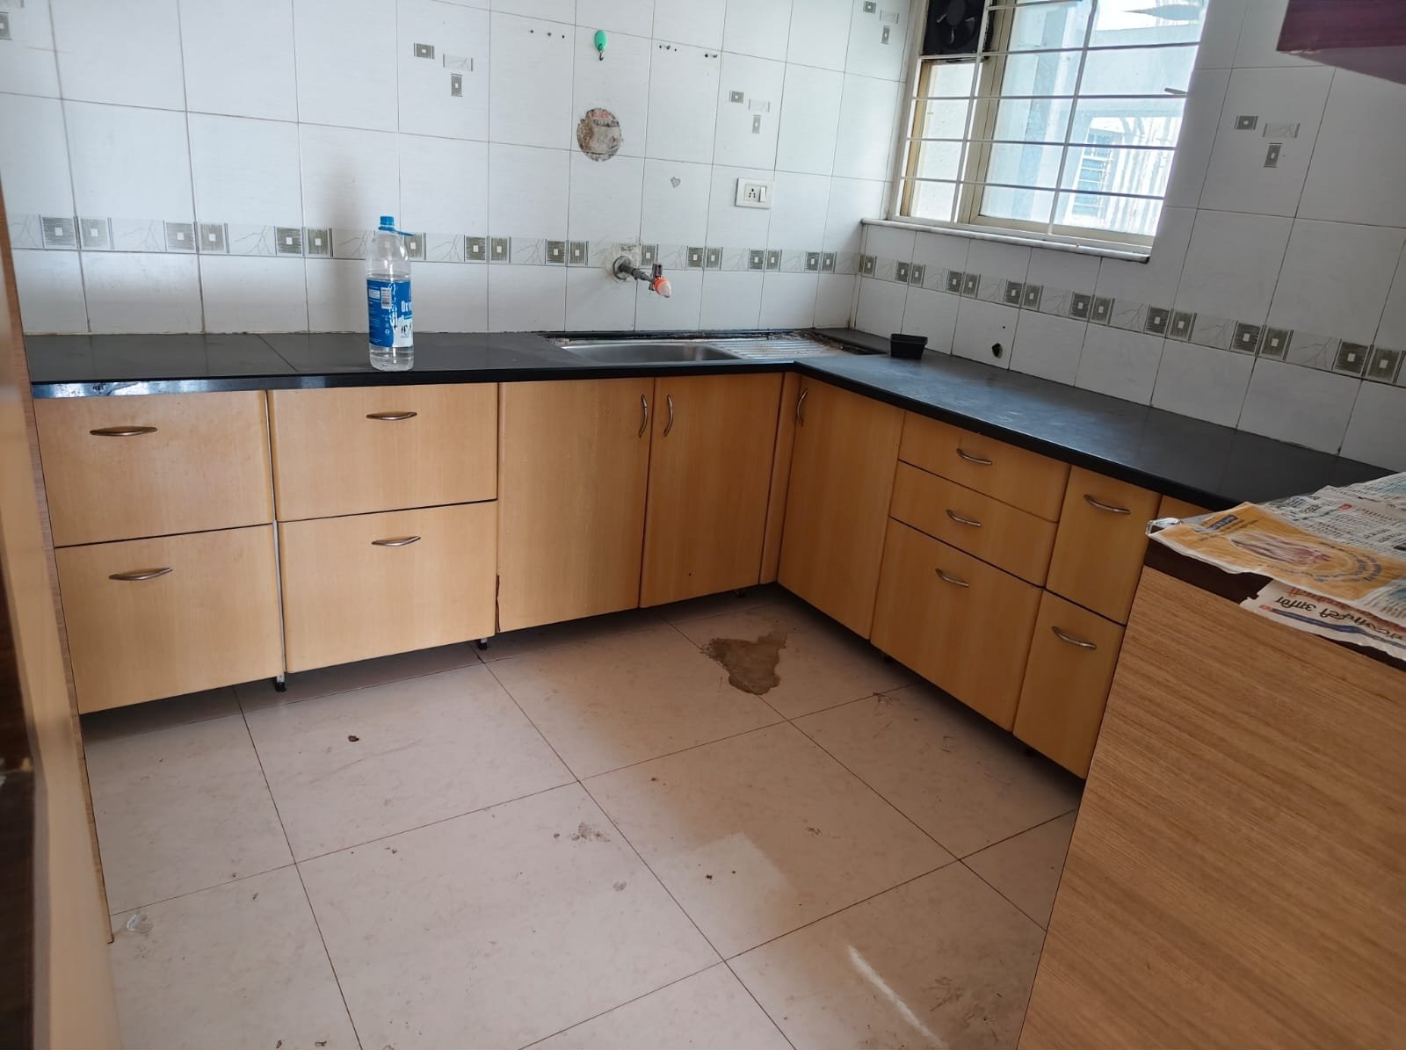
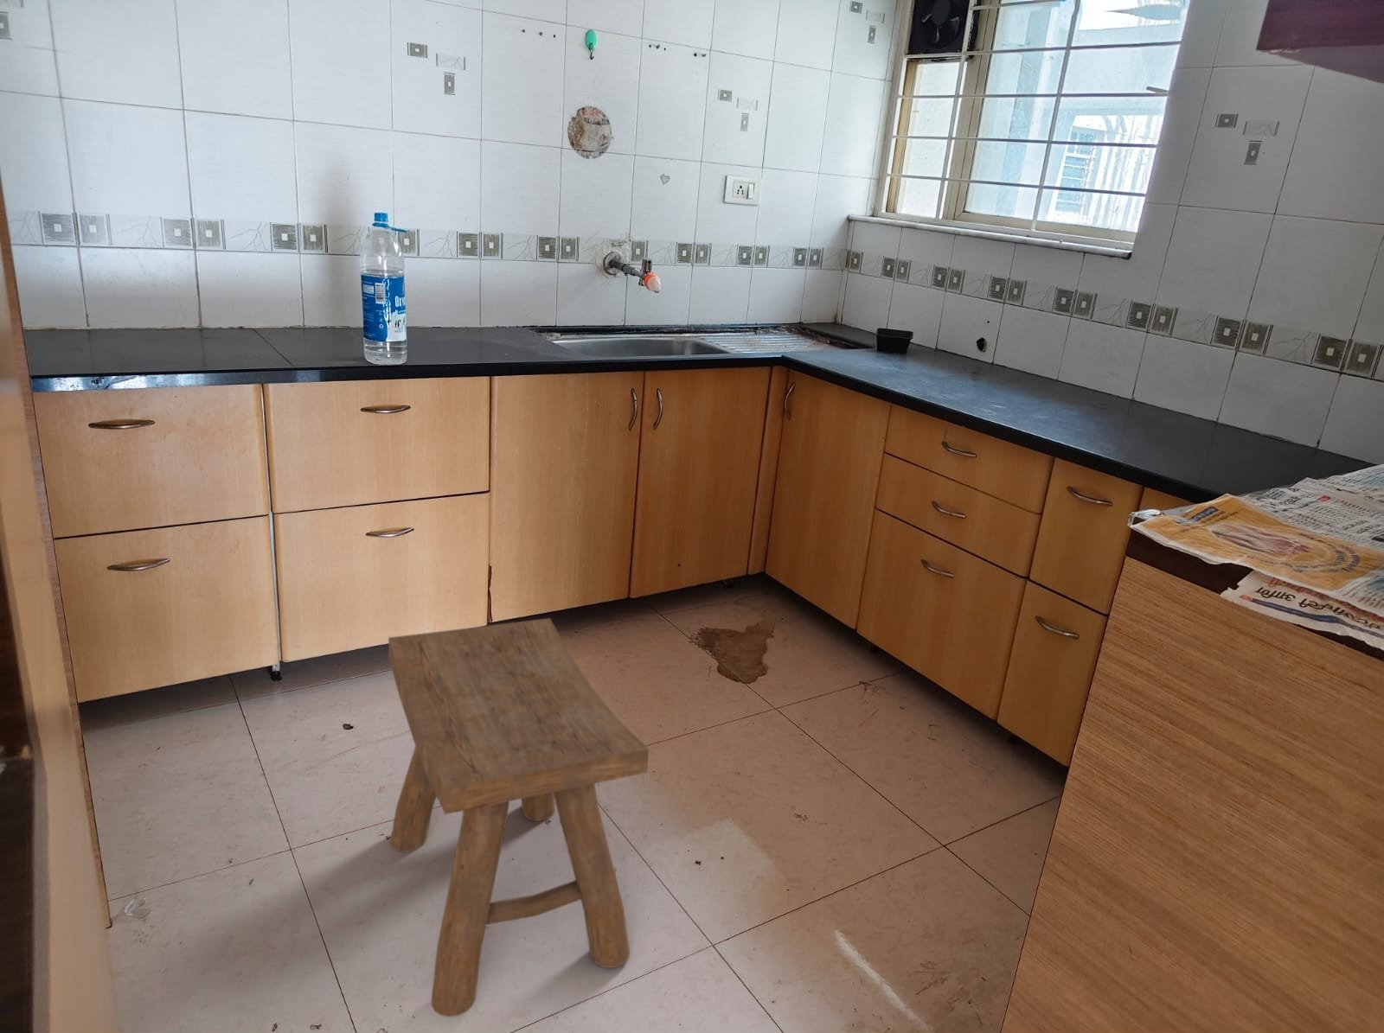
+ stool (505, 794)
